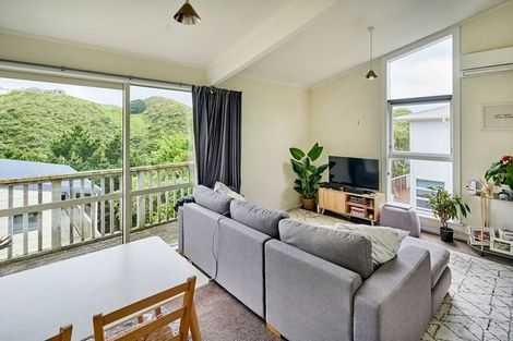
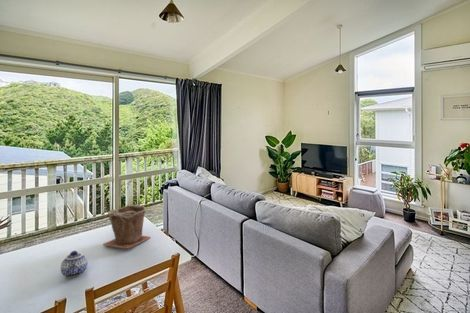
+ teapot (74, 262)
+ plant pot (127, 224)
